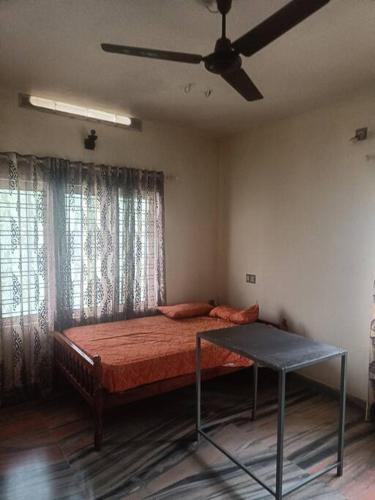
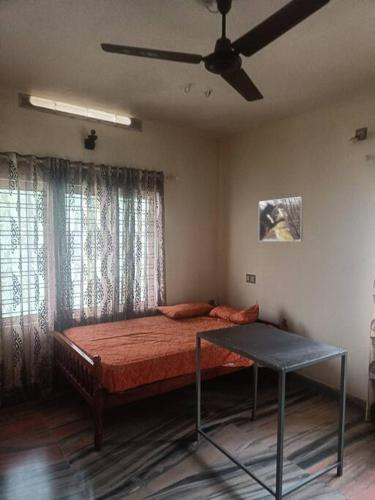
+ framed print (279, 220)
